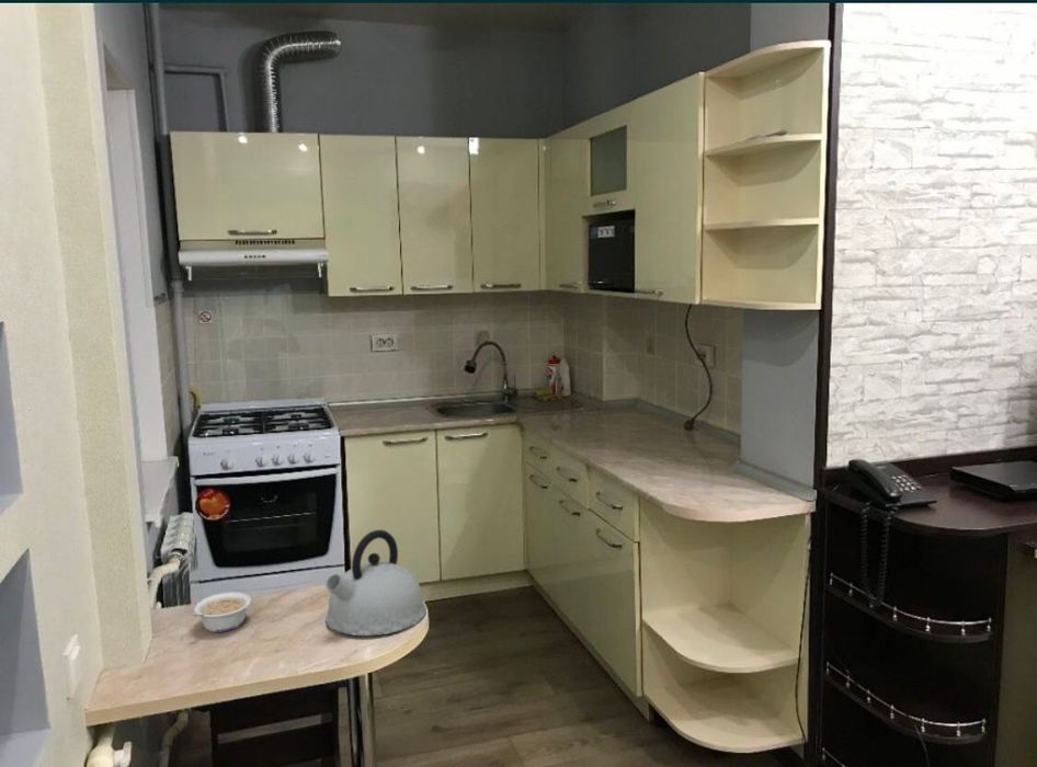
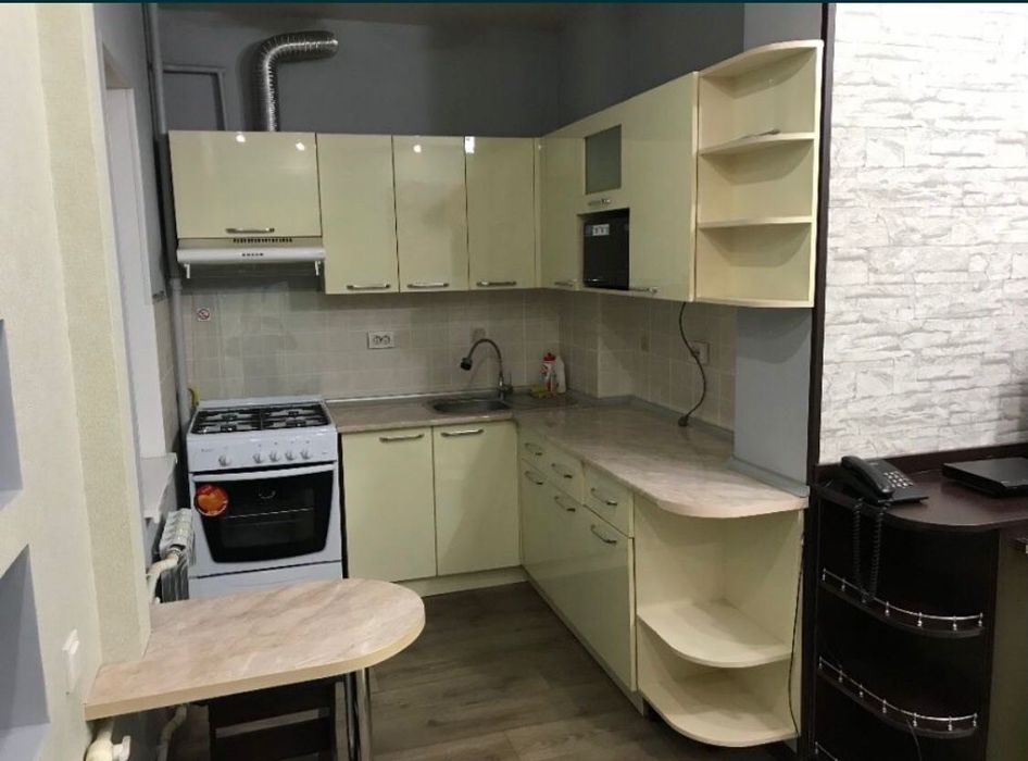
- kettle (371, 574)
- legume (223, 613)
